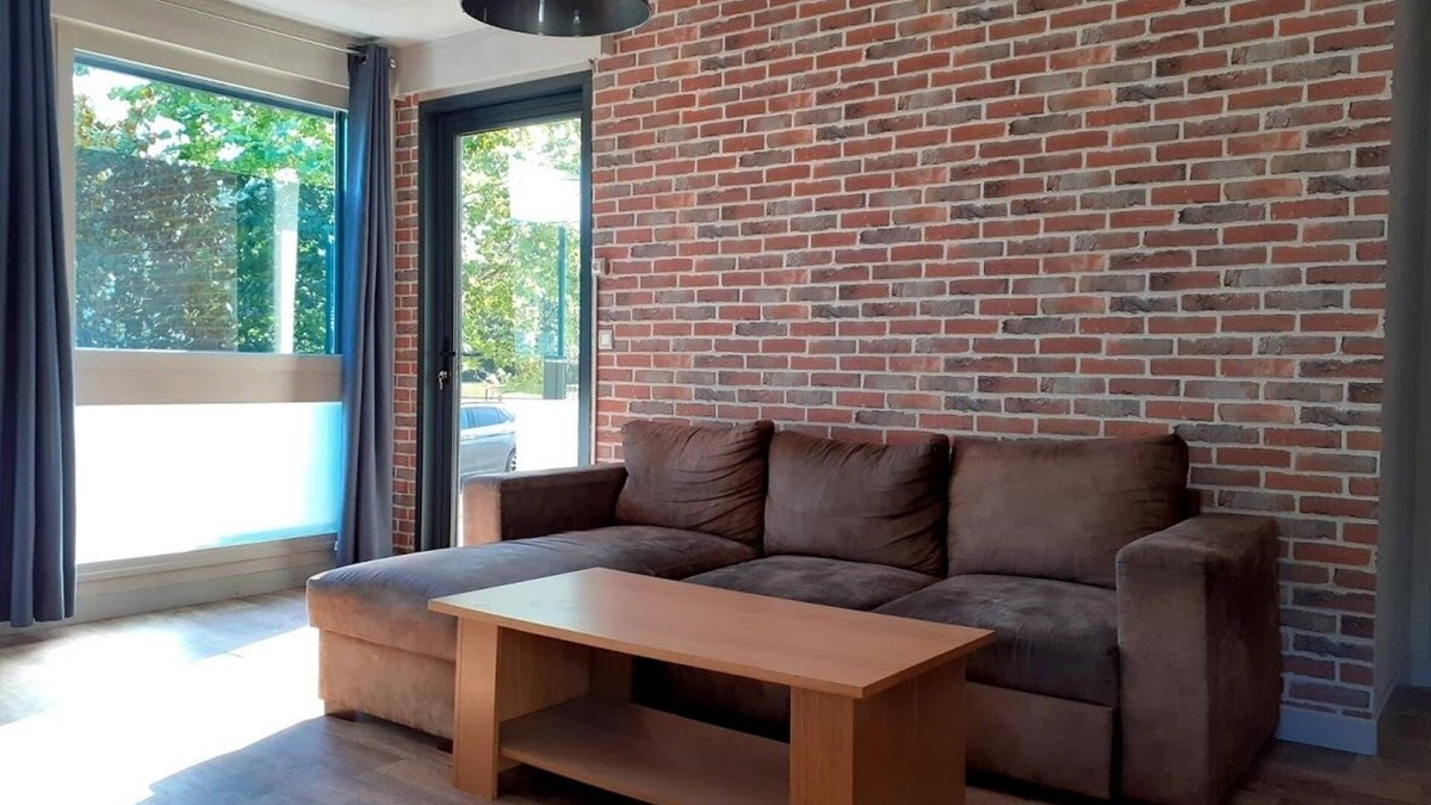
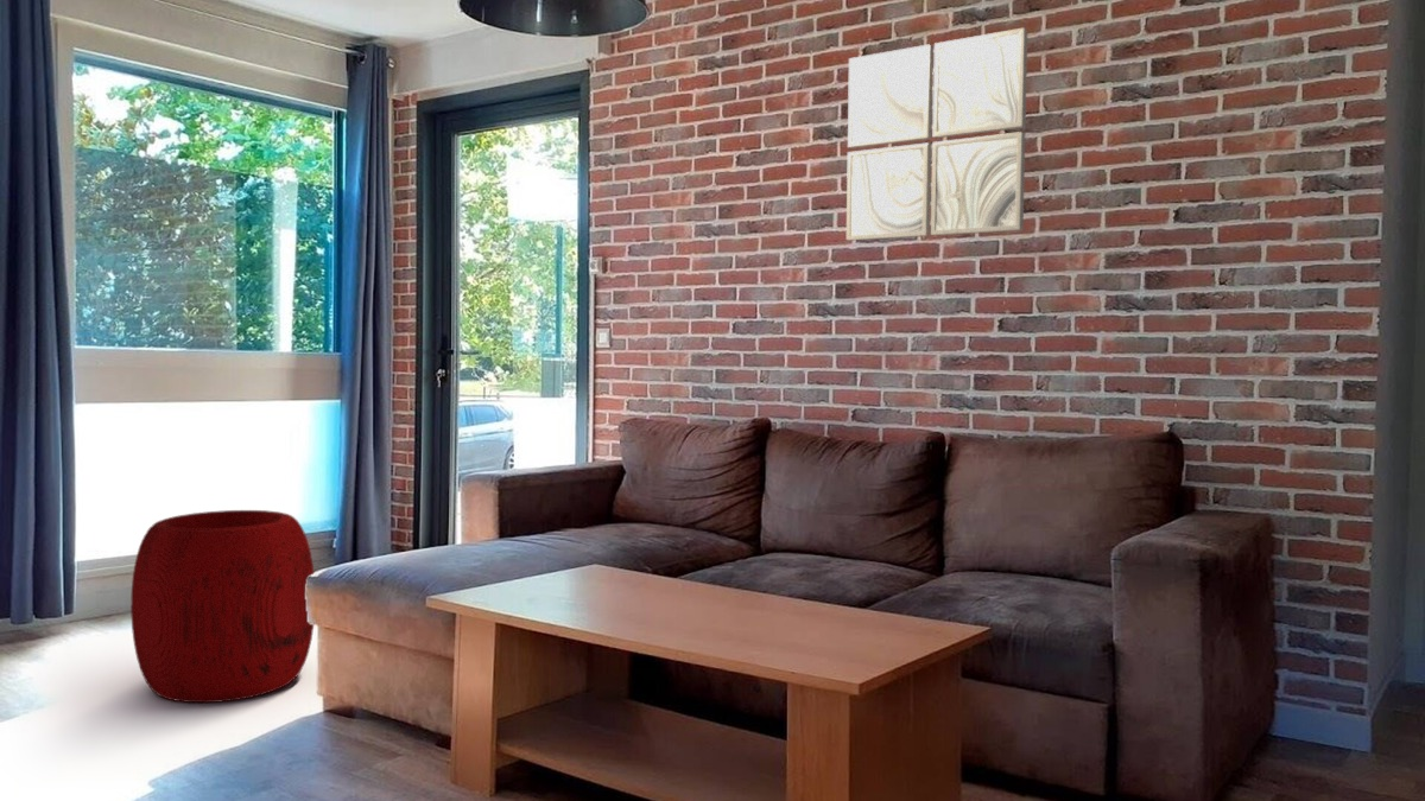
+ pouf (226, 600)
+ wall art (931, 138)
